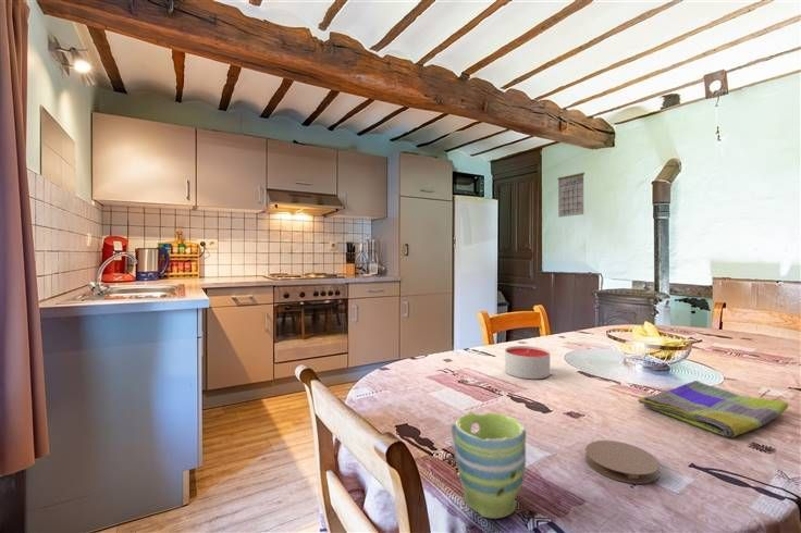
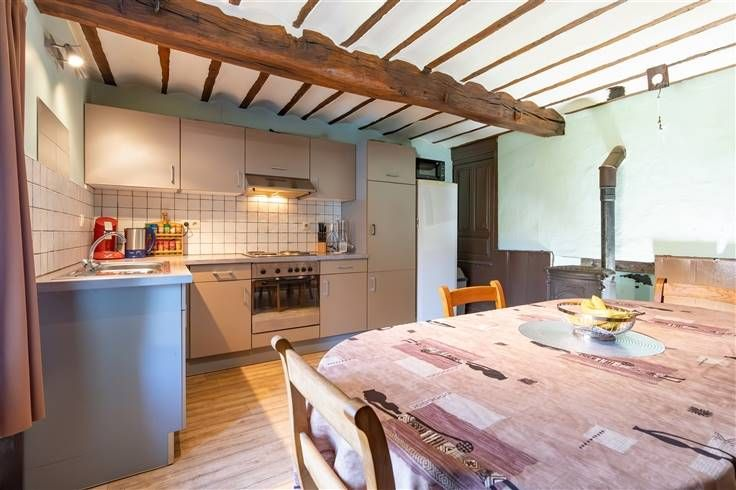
- coaster (620, 460)
- candle (527, 360)
- dish towel (711, 404)
- mug (481, 456)
- calendar (570, 190)
